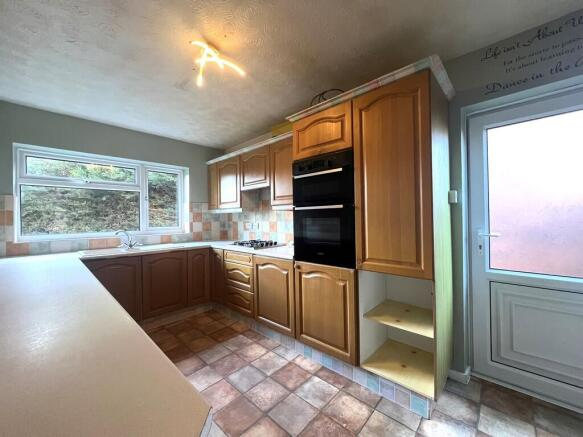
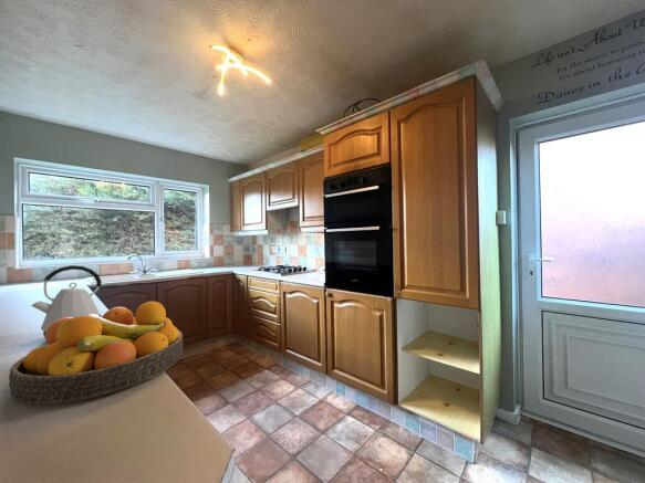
+ kettle (71, 300)
+ fruit bowl (110, 337)
